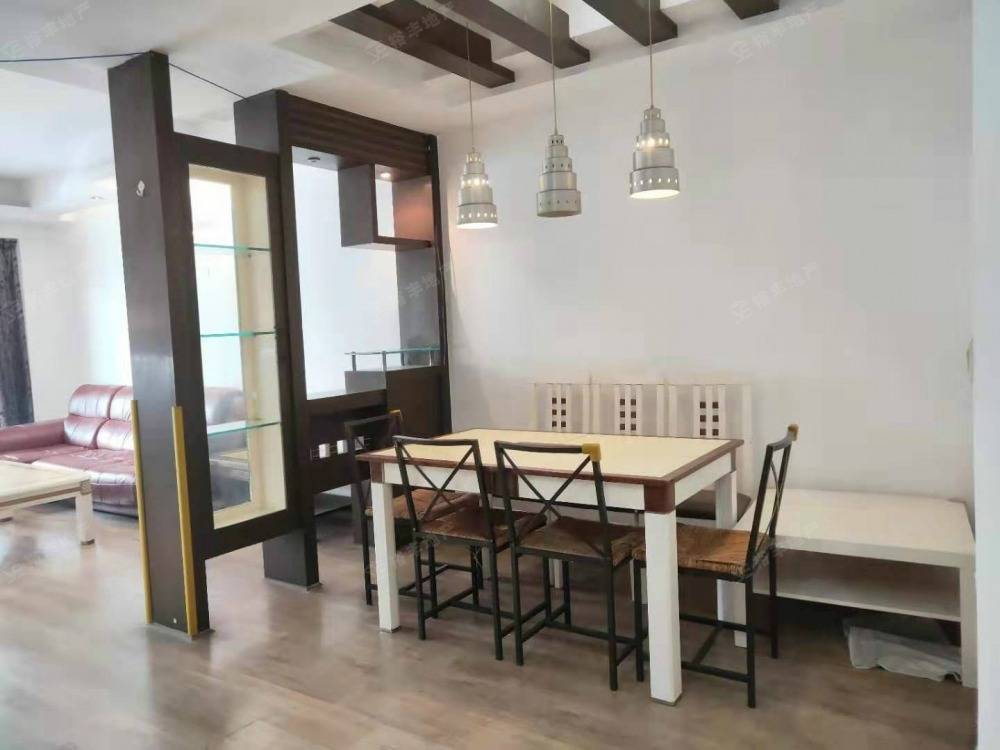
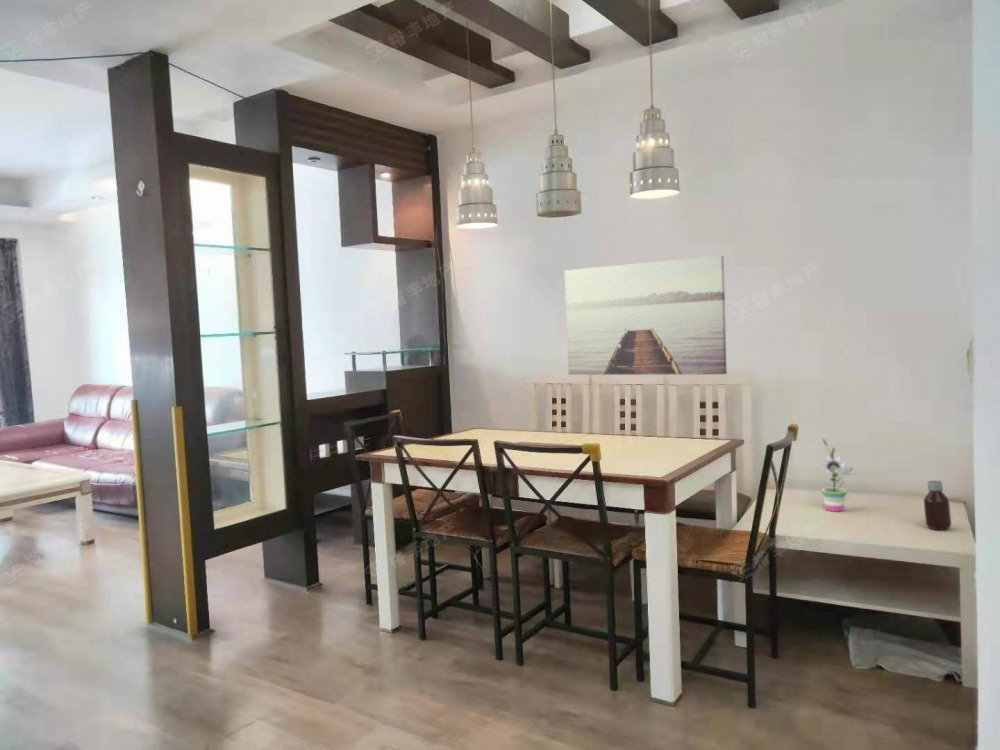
+ wall art (640, 319)
+ potted plant (839, 476)
+ bottle (937, 504)
